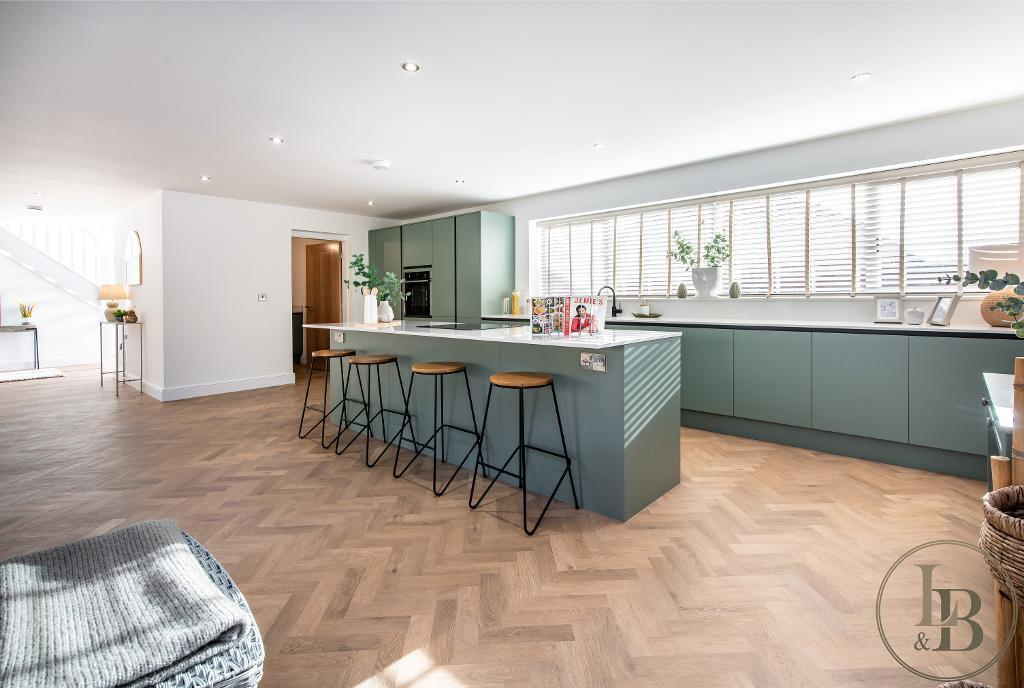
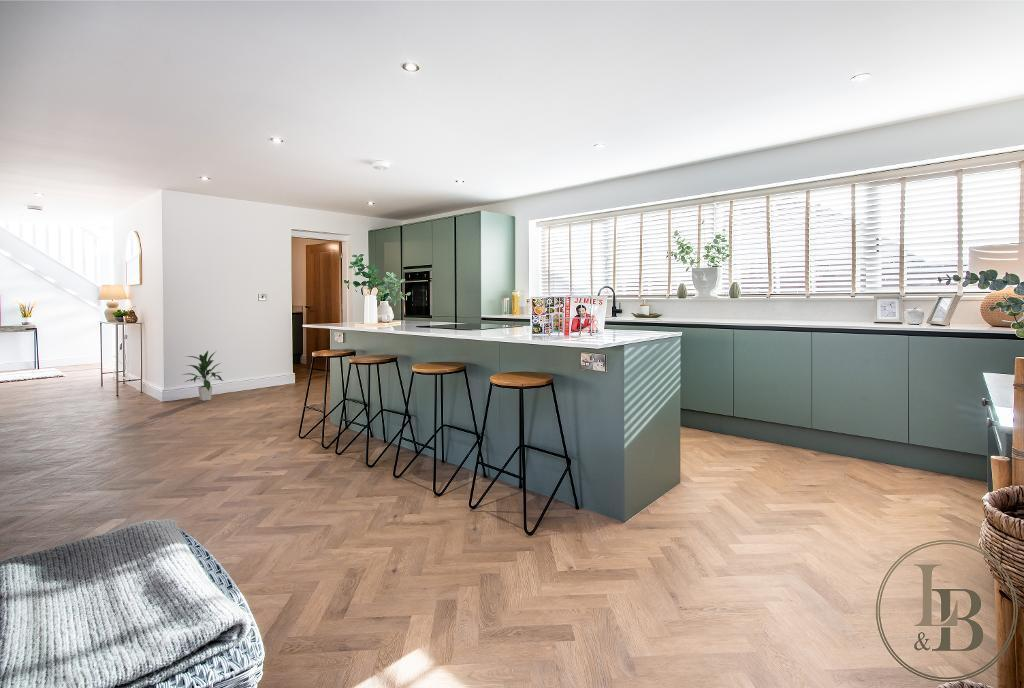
+ indoor plant (204, 375)
